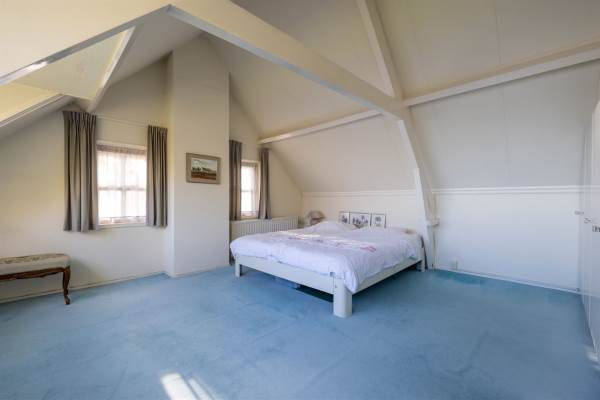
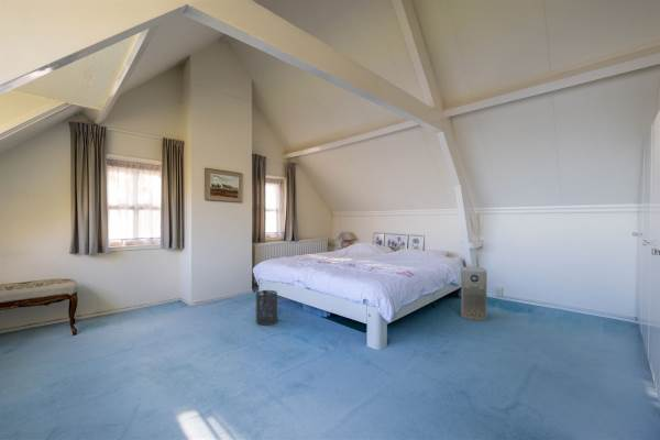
+ trash can (266, 307)
+ air purifier (473, 292)
